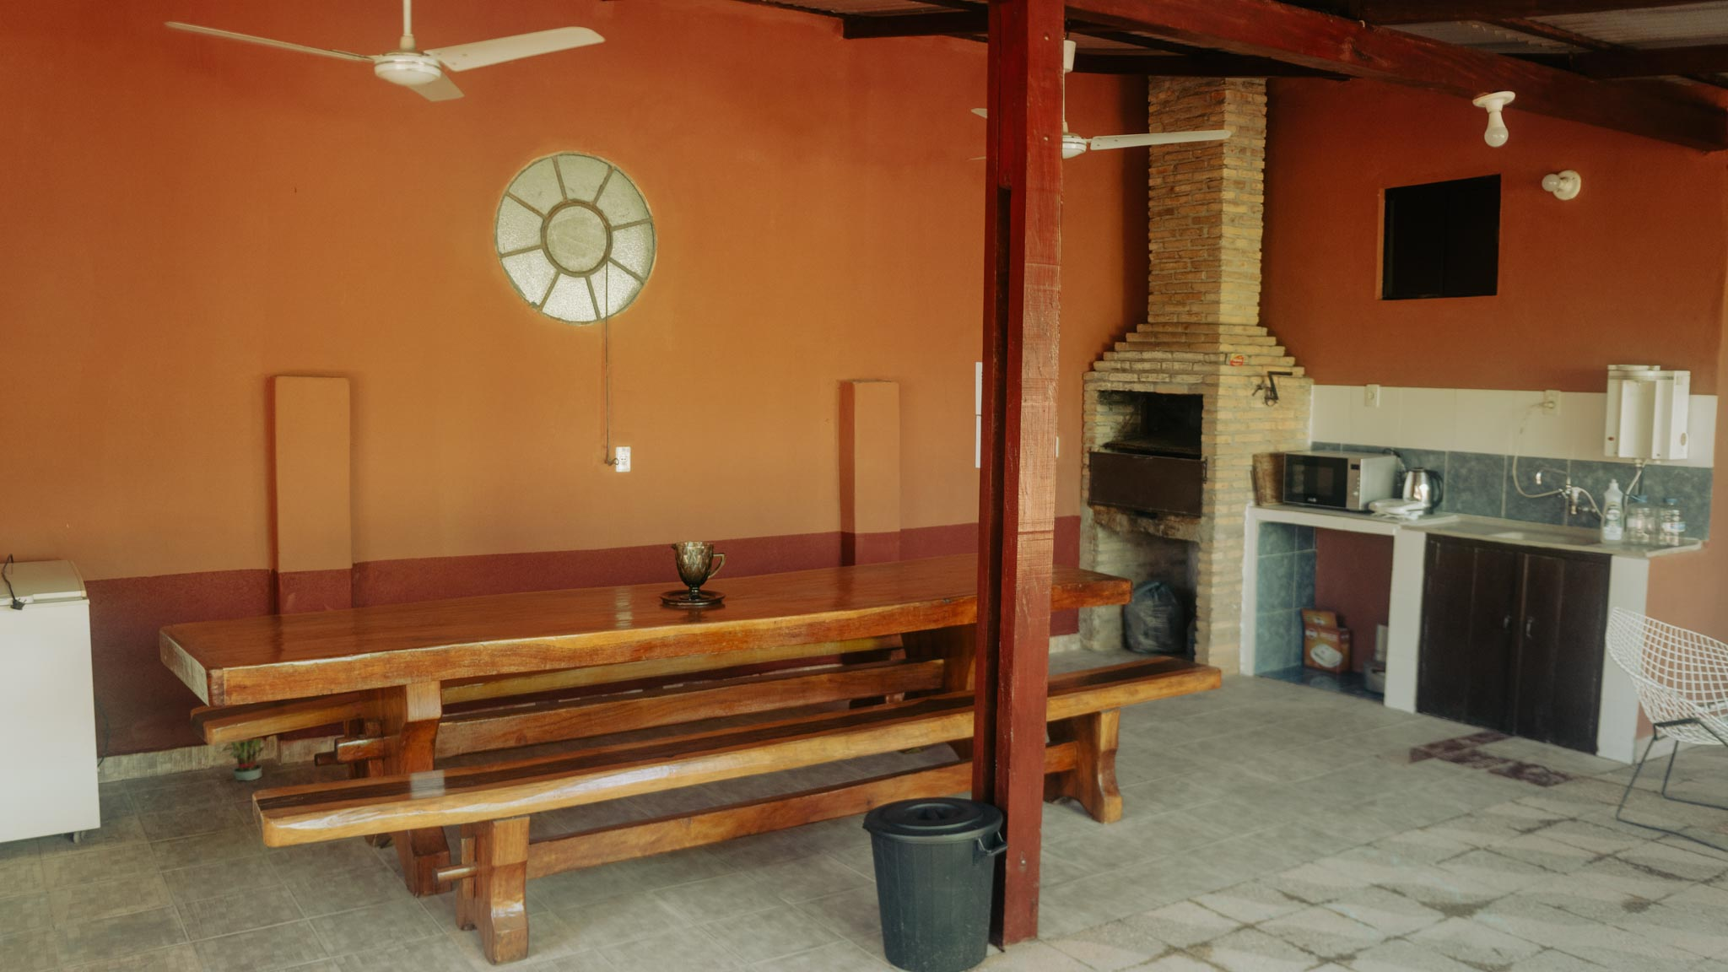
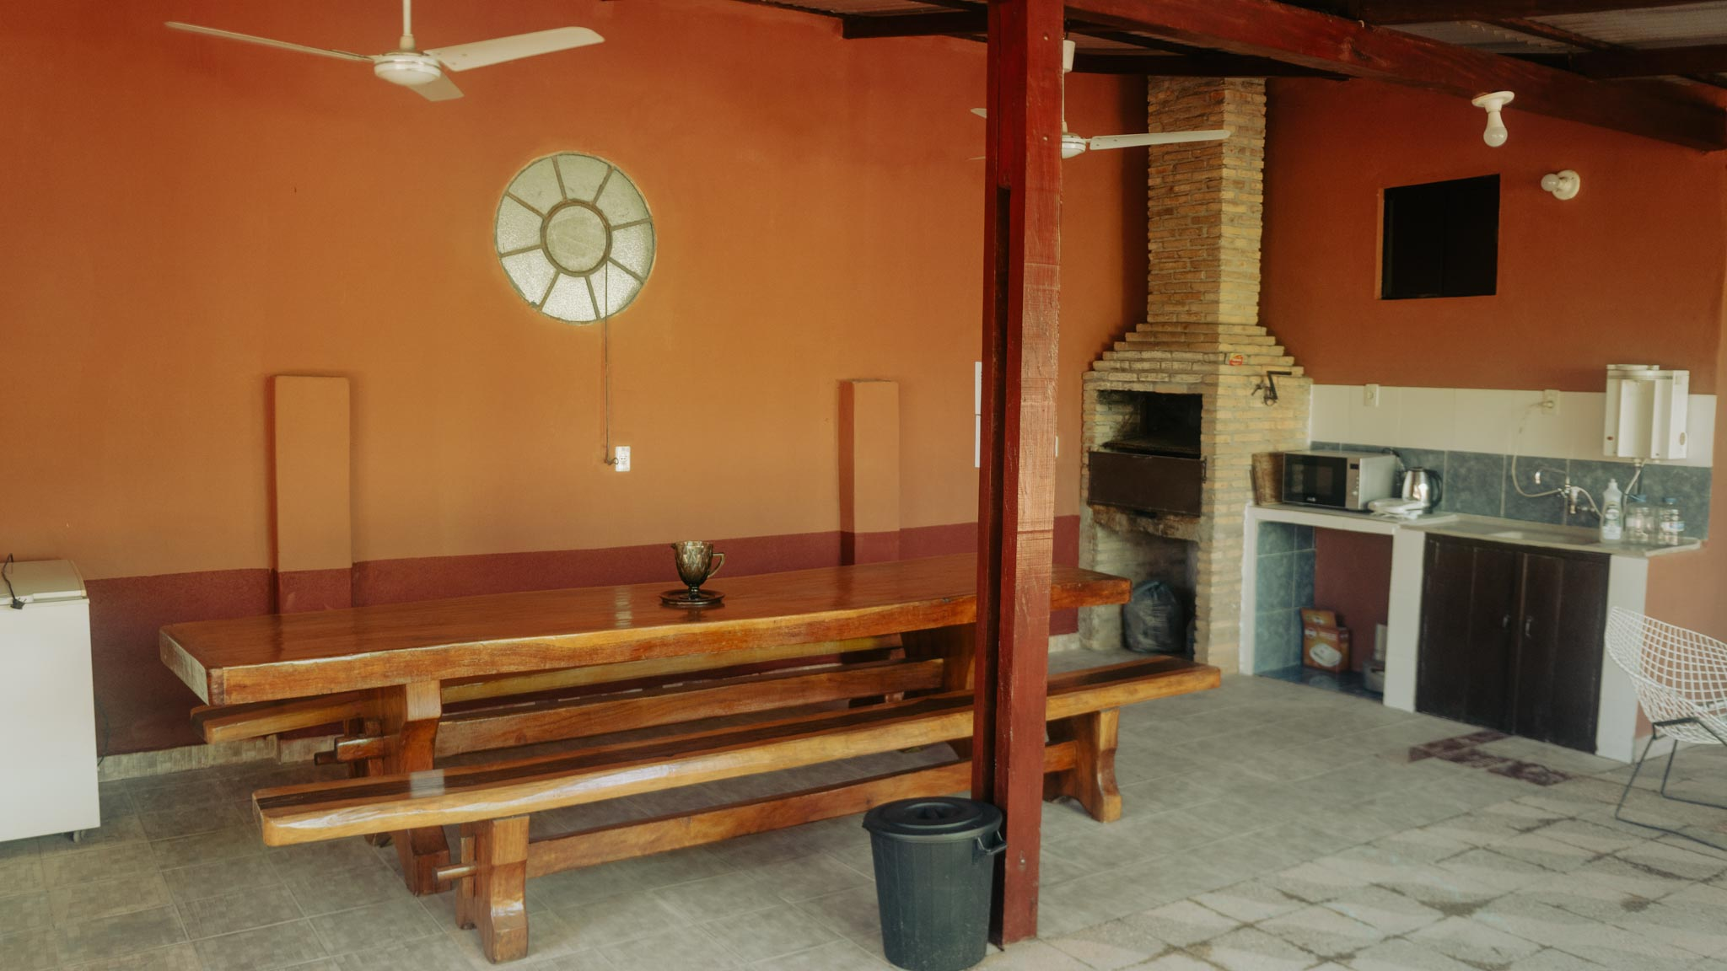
- potted plant (244, 742)
